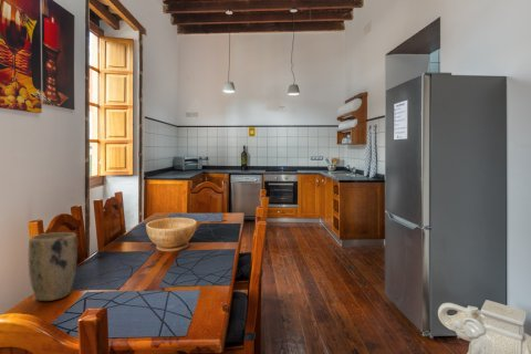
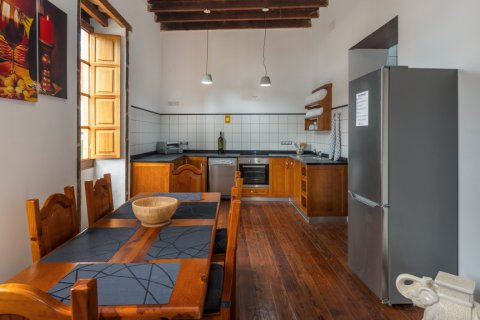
- plant pot (53, 266)
